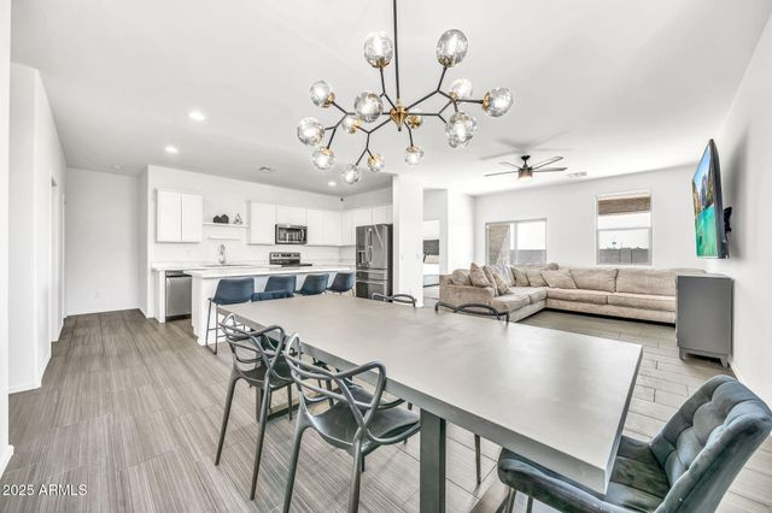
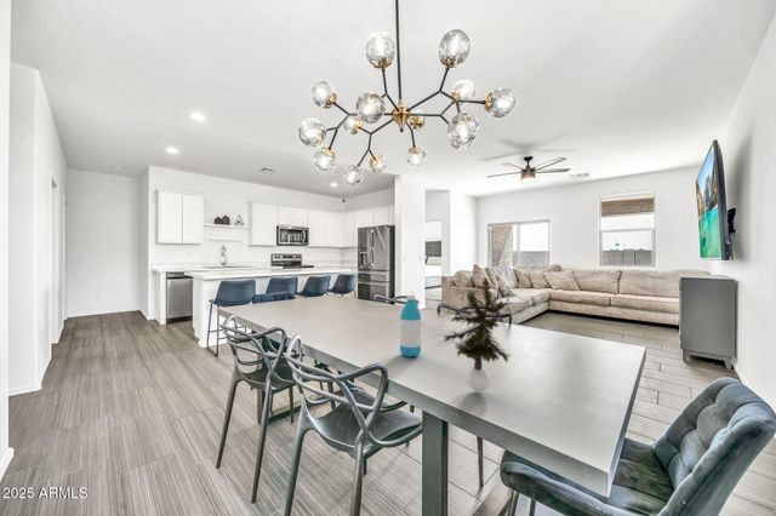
+ water bottle (410, 325)
+ potted plant (481, 332)
